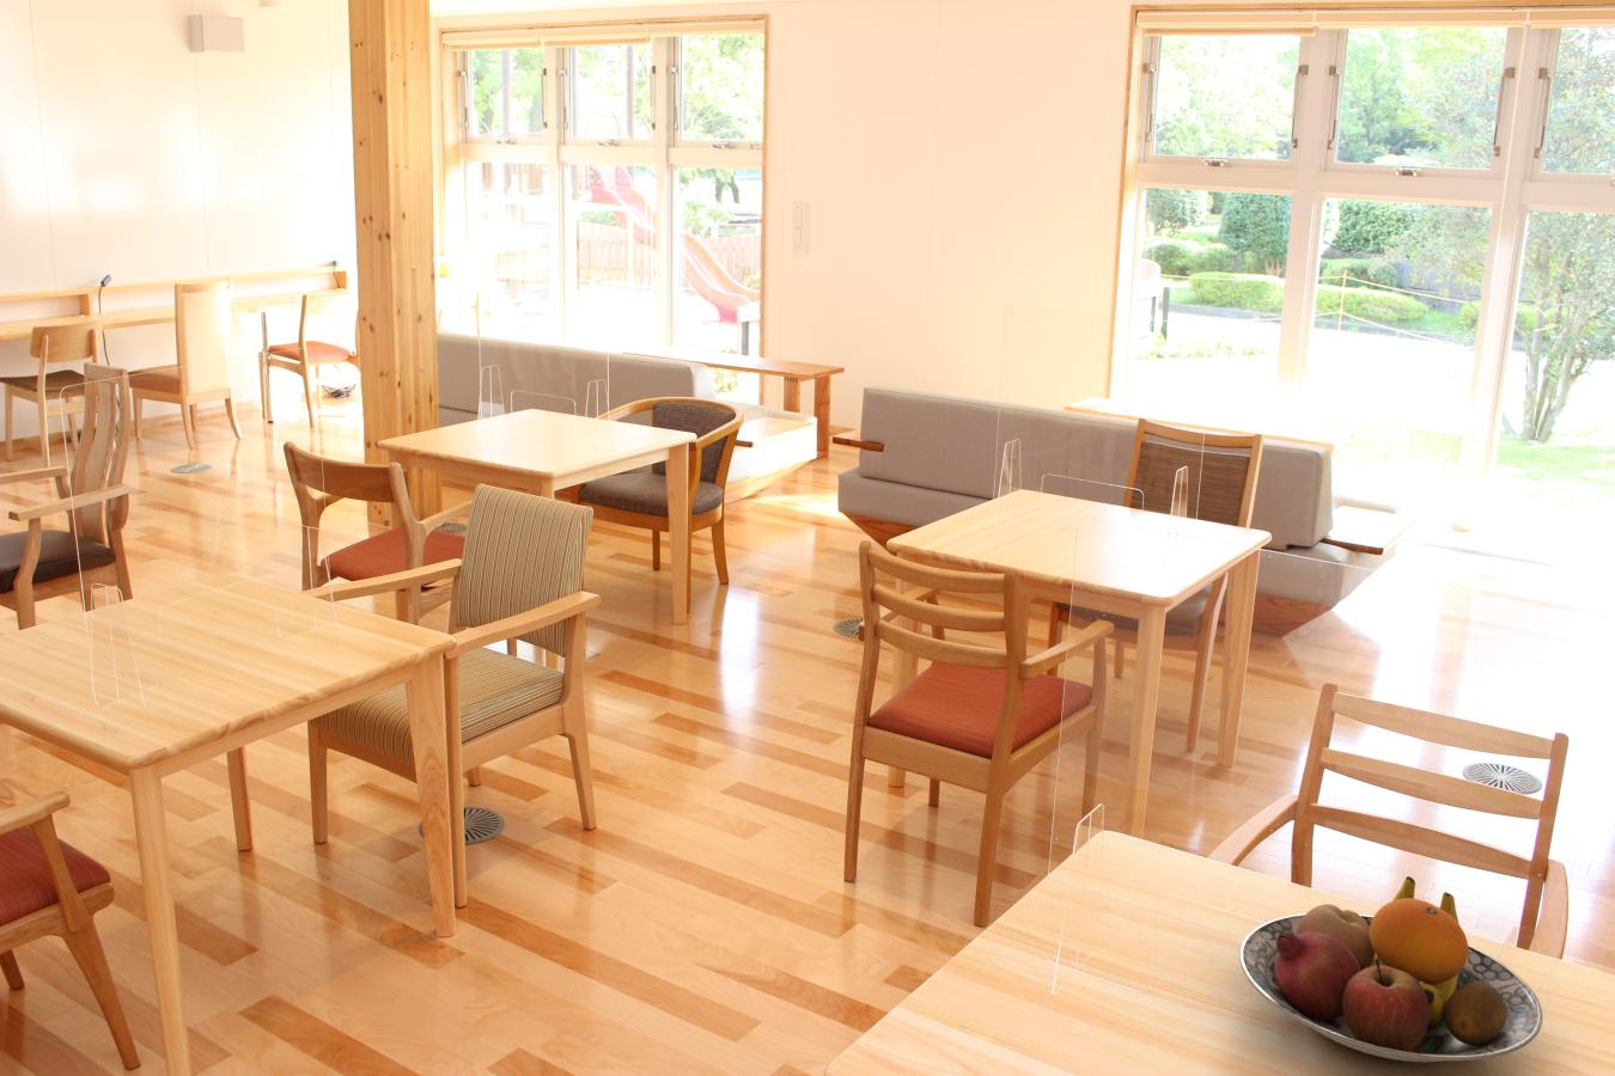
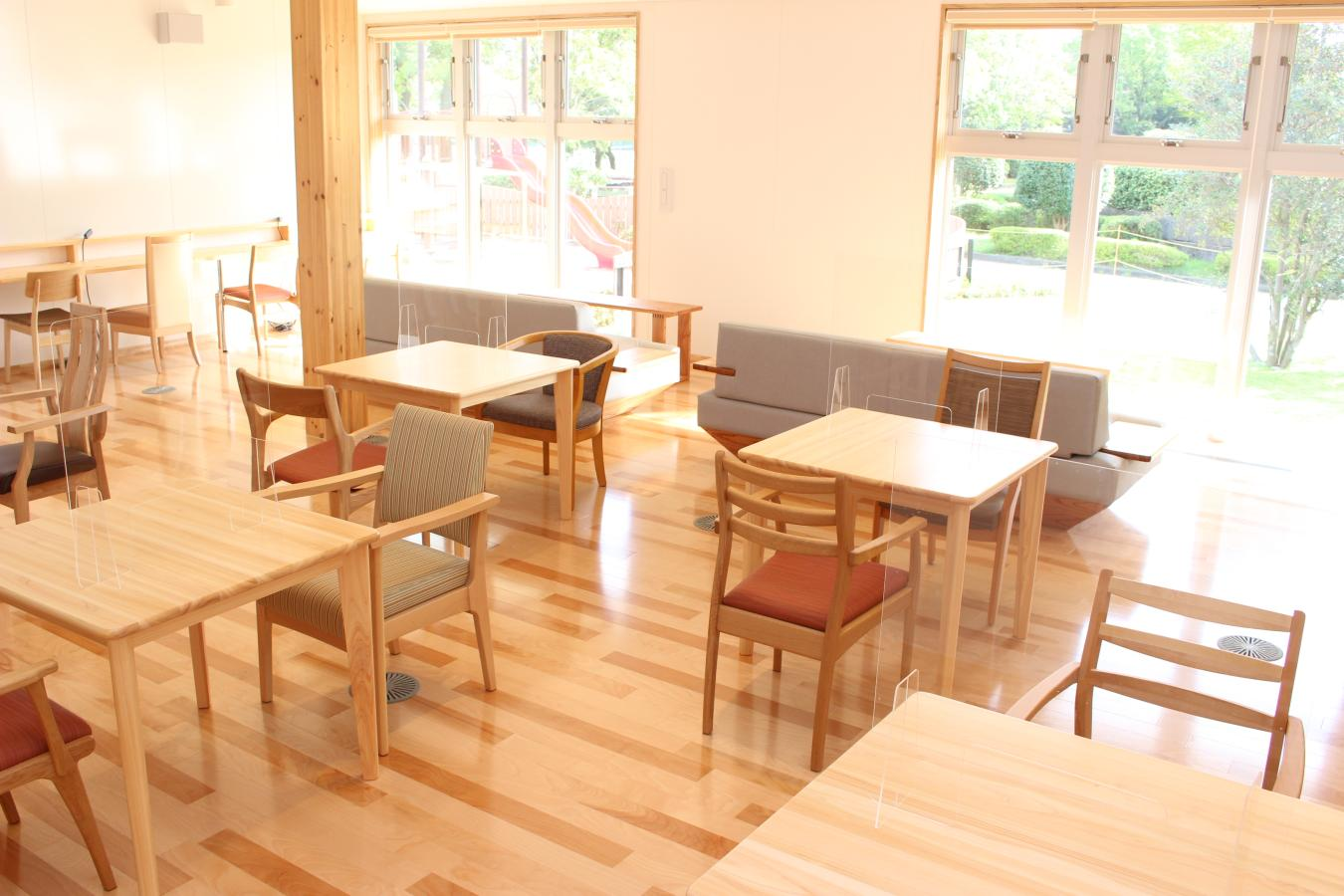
- fruit bowl (1387, 967)
